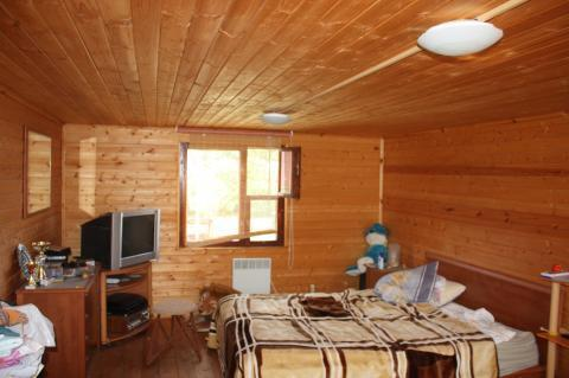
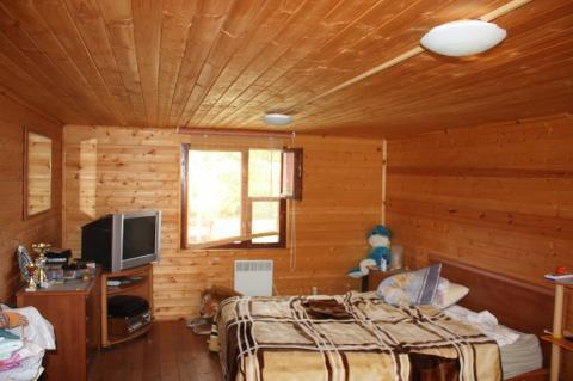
- stool (177, 331)
